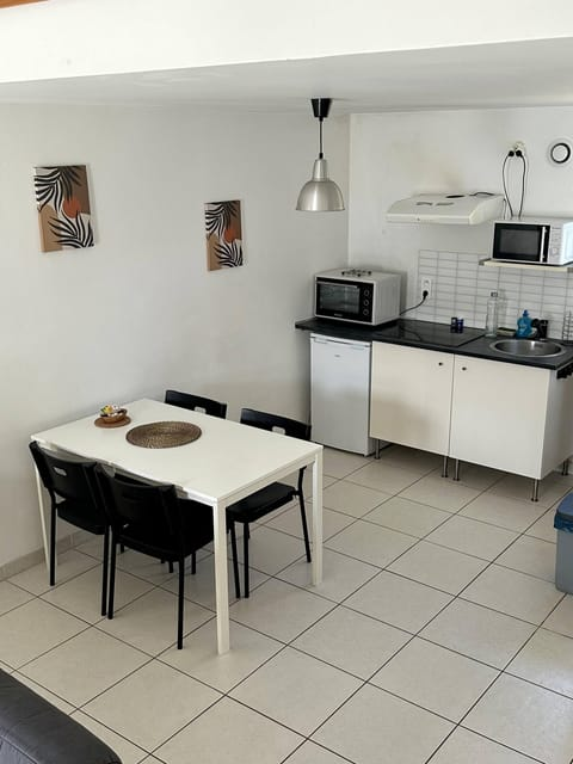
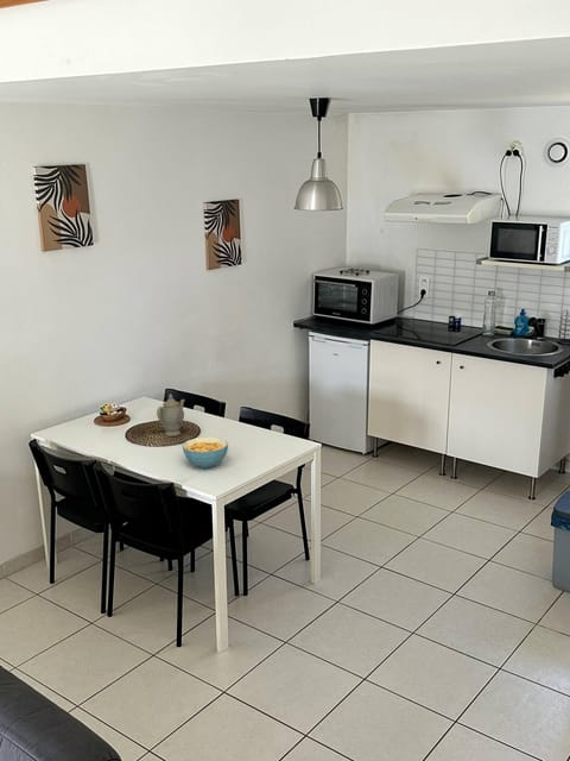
+ chinaware (171, 414)
+ cereal bowl (205, 454)
